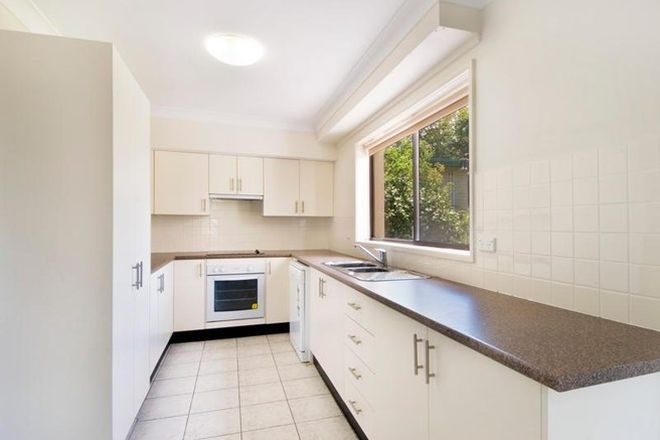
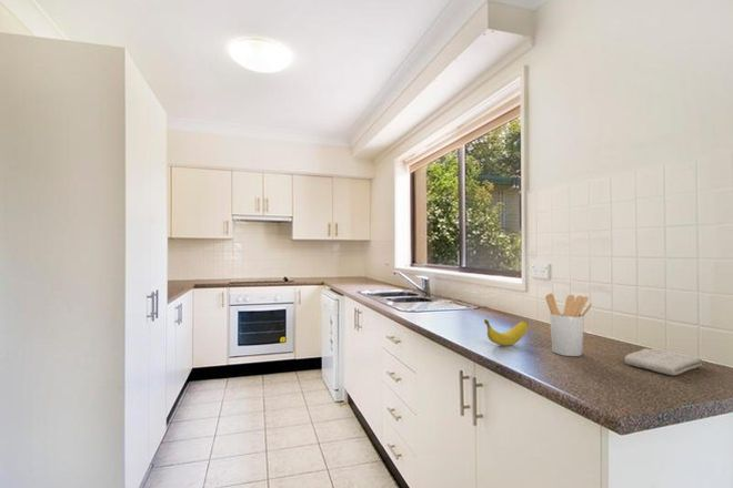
+ banana (505, 332)
+ utensil holder (570, 322)
+ washcloth (663, 359)
